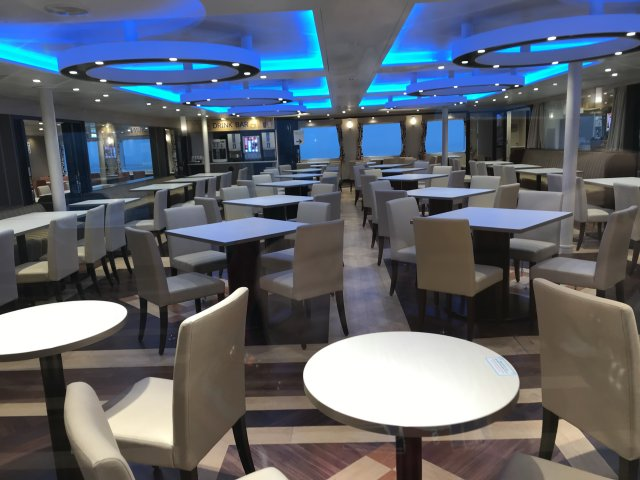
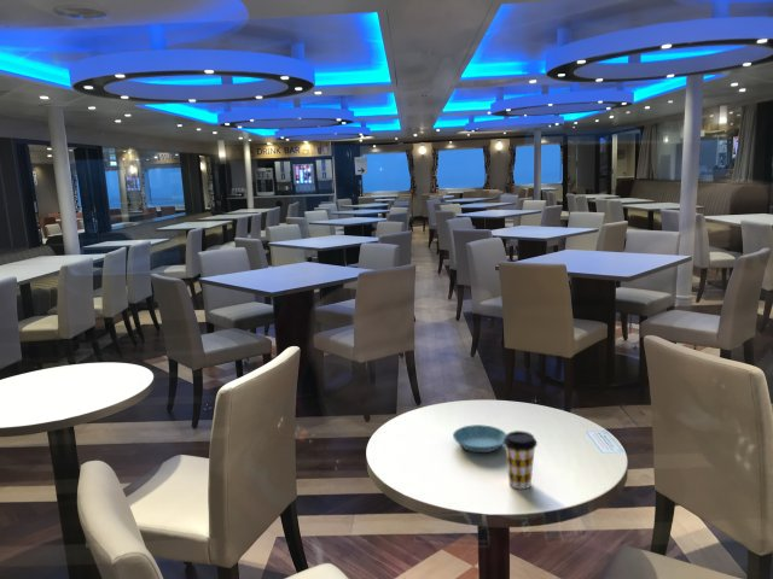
+ coffee cup (519, 460)
+ saucer (480, 439)
